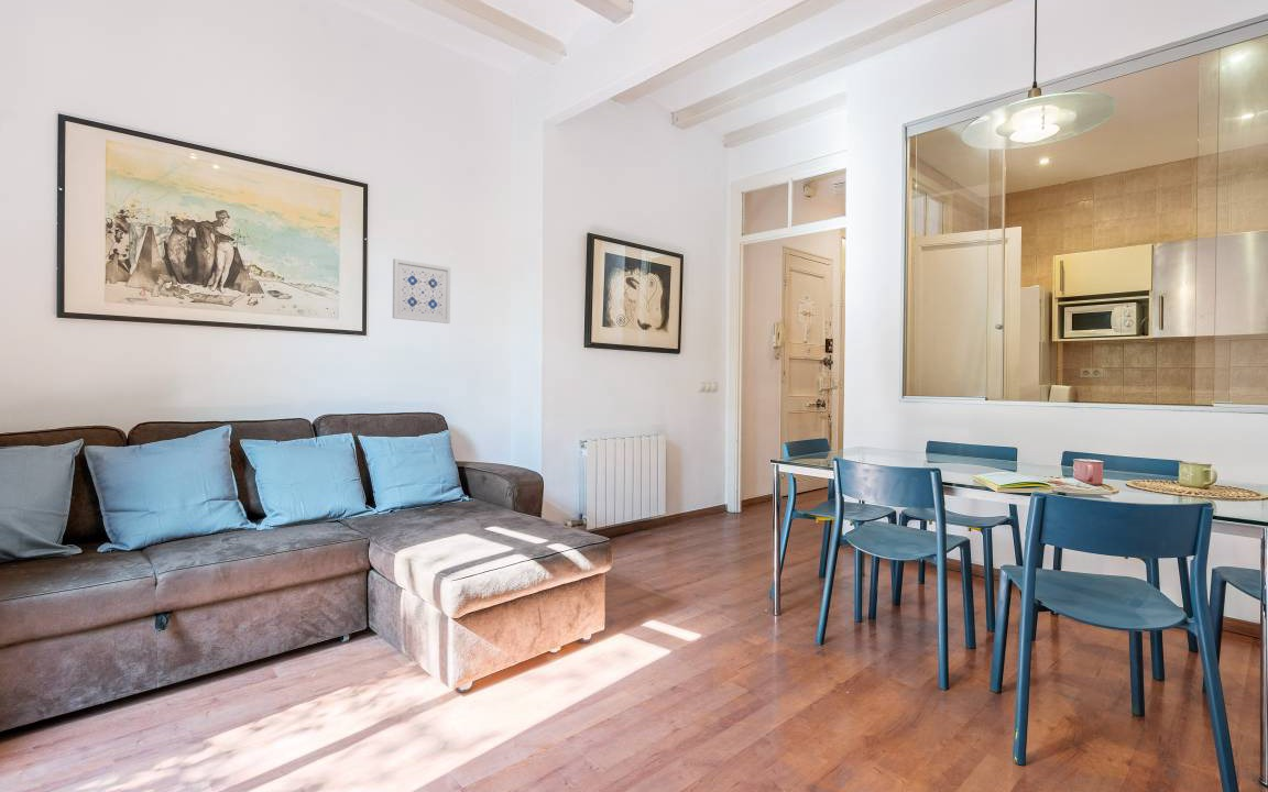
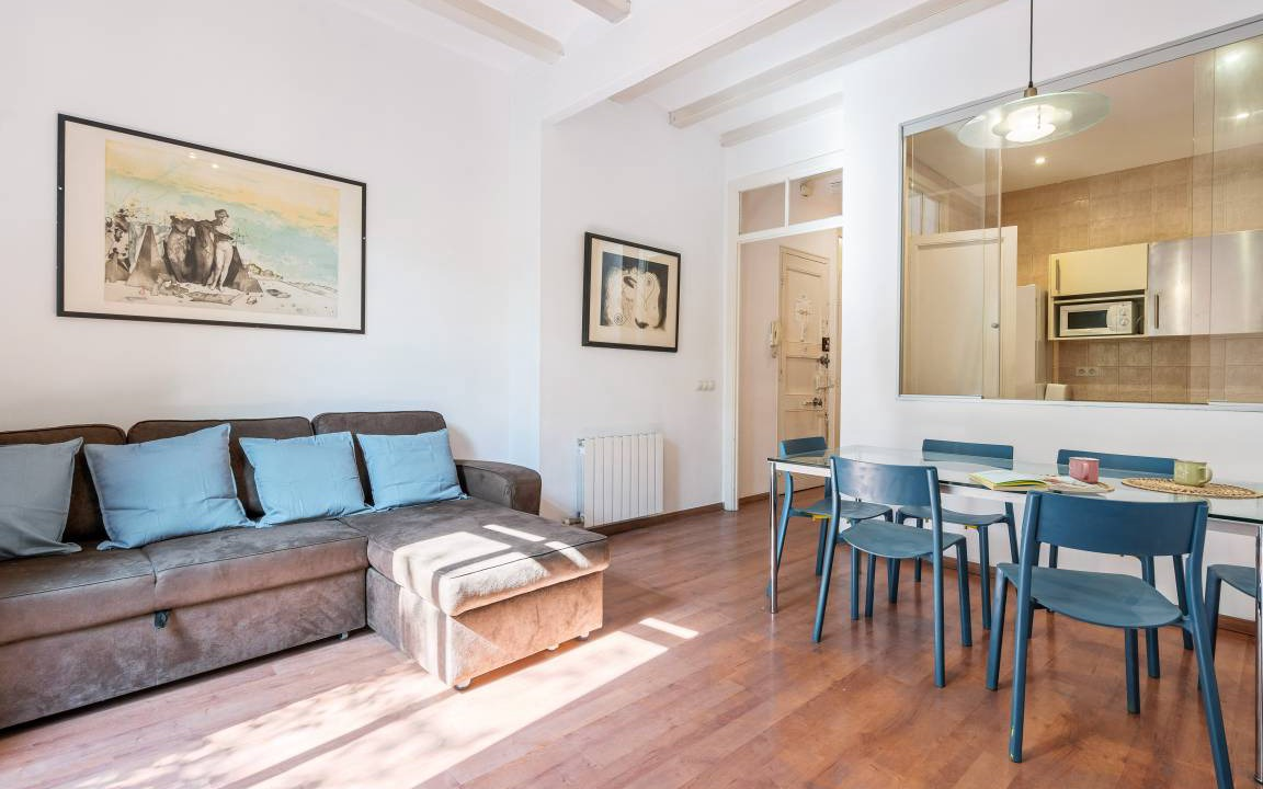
- wall art (422, 292)
